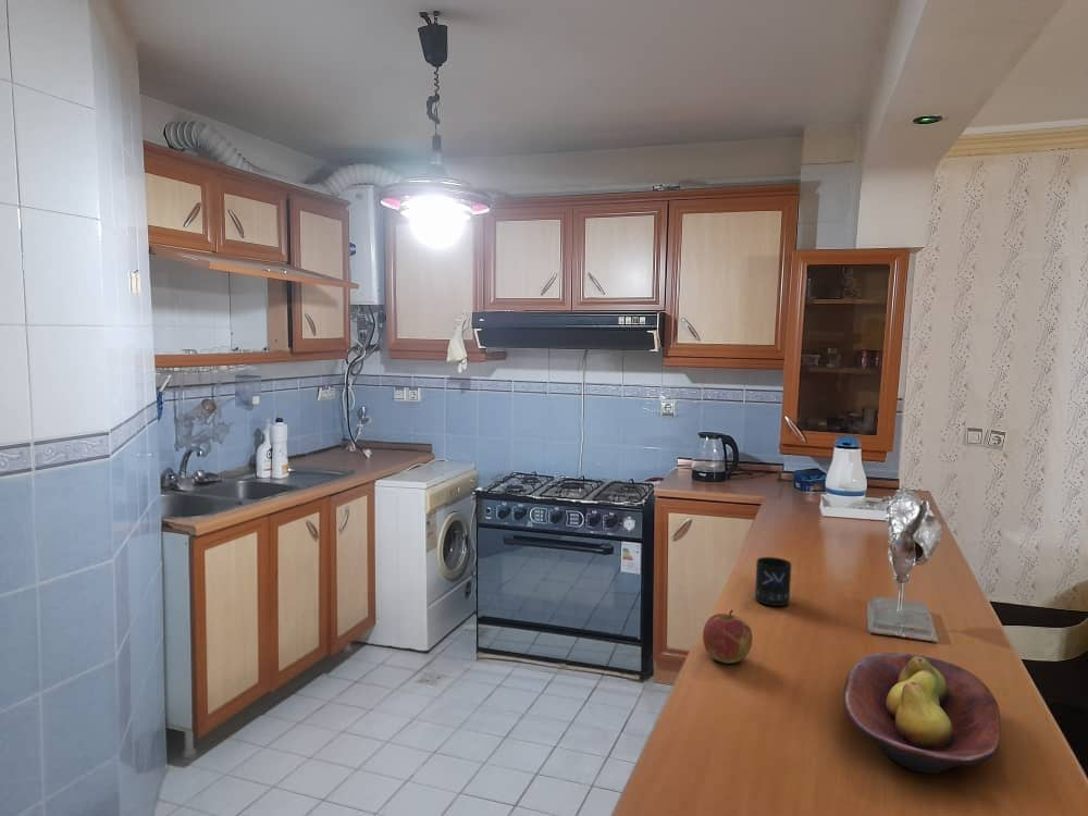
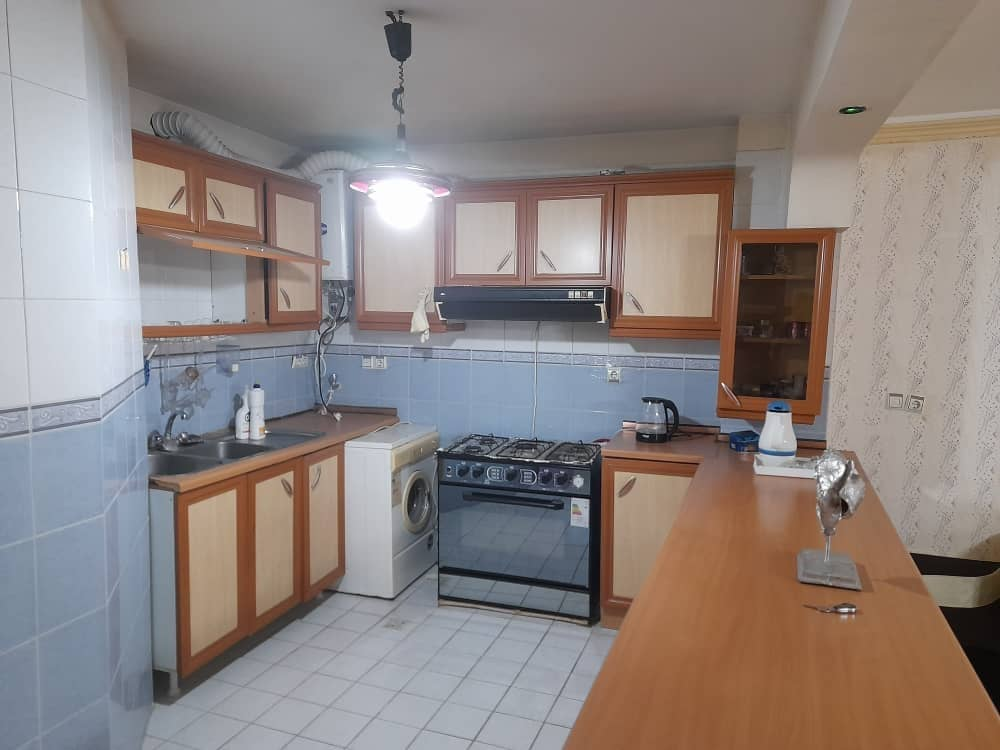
- fruit bowl (919, 701)
- mug (772, 579)
- apple (727, 635)
